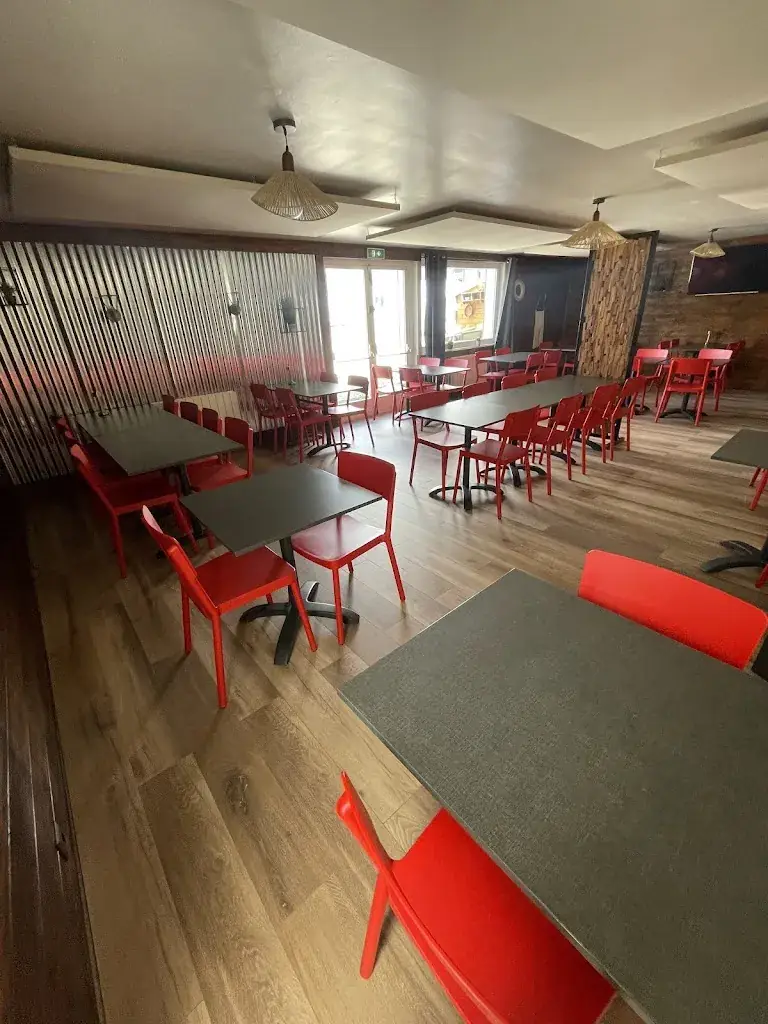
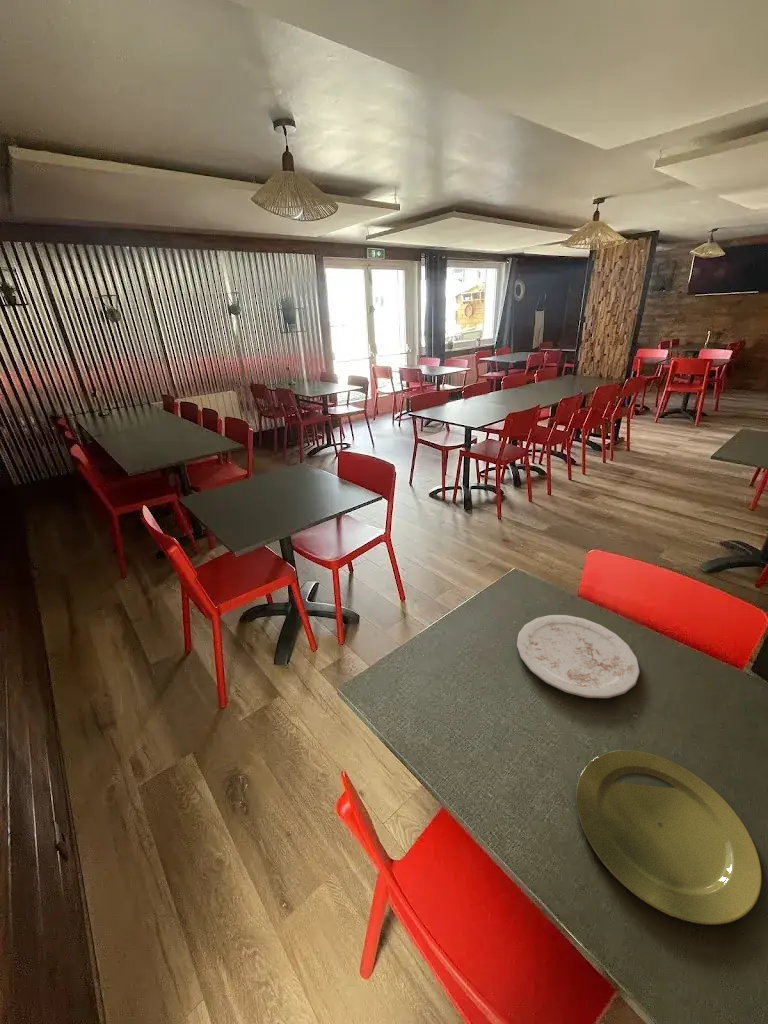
+ plate (660, 823)
+ plate (575, 652)
